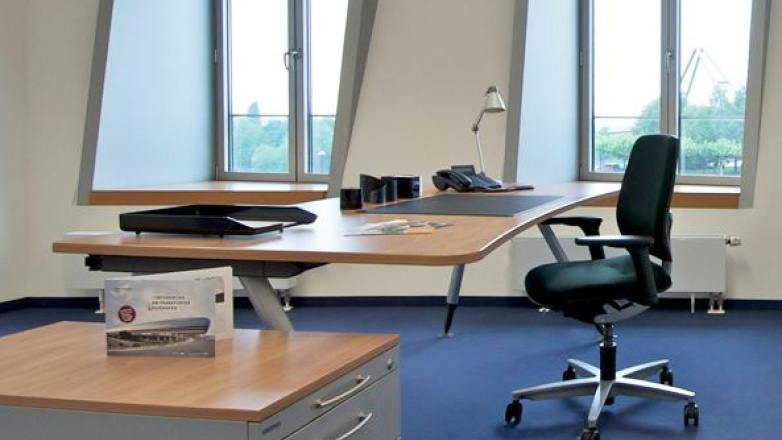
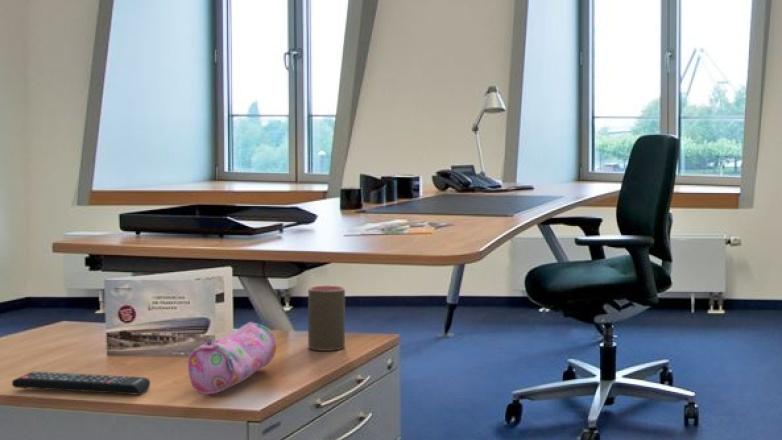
+ cup (326, 317)
+ remote control (81, 383)
+ pencil case (233, 356)
